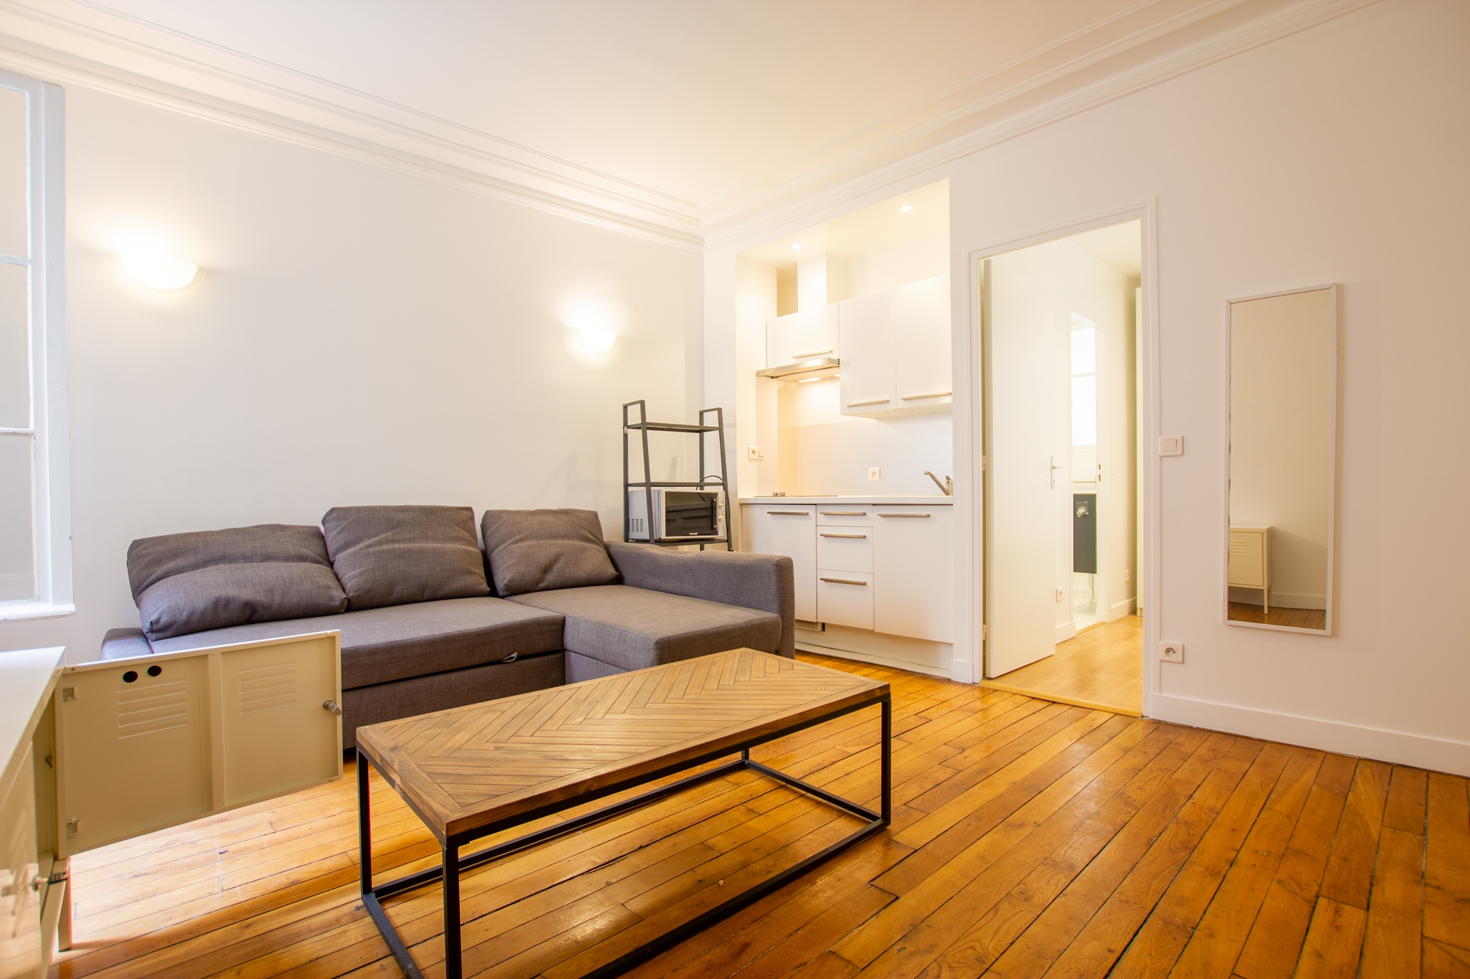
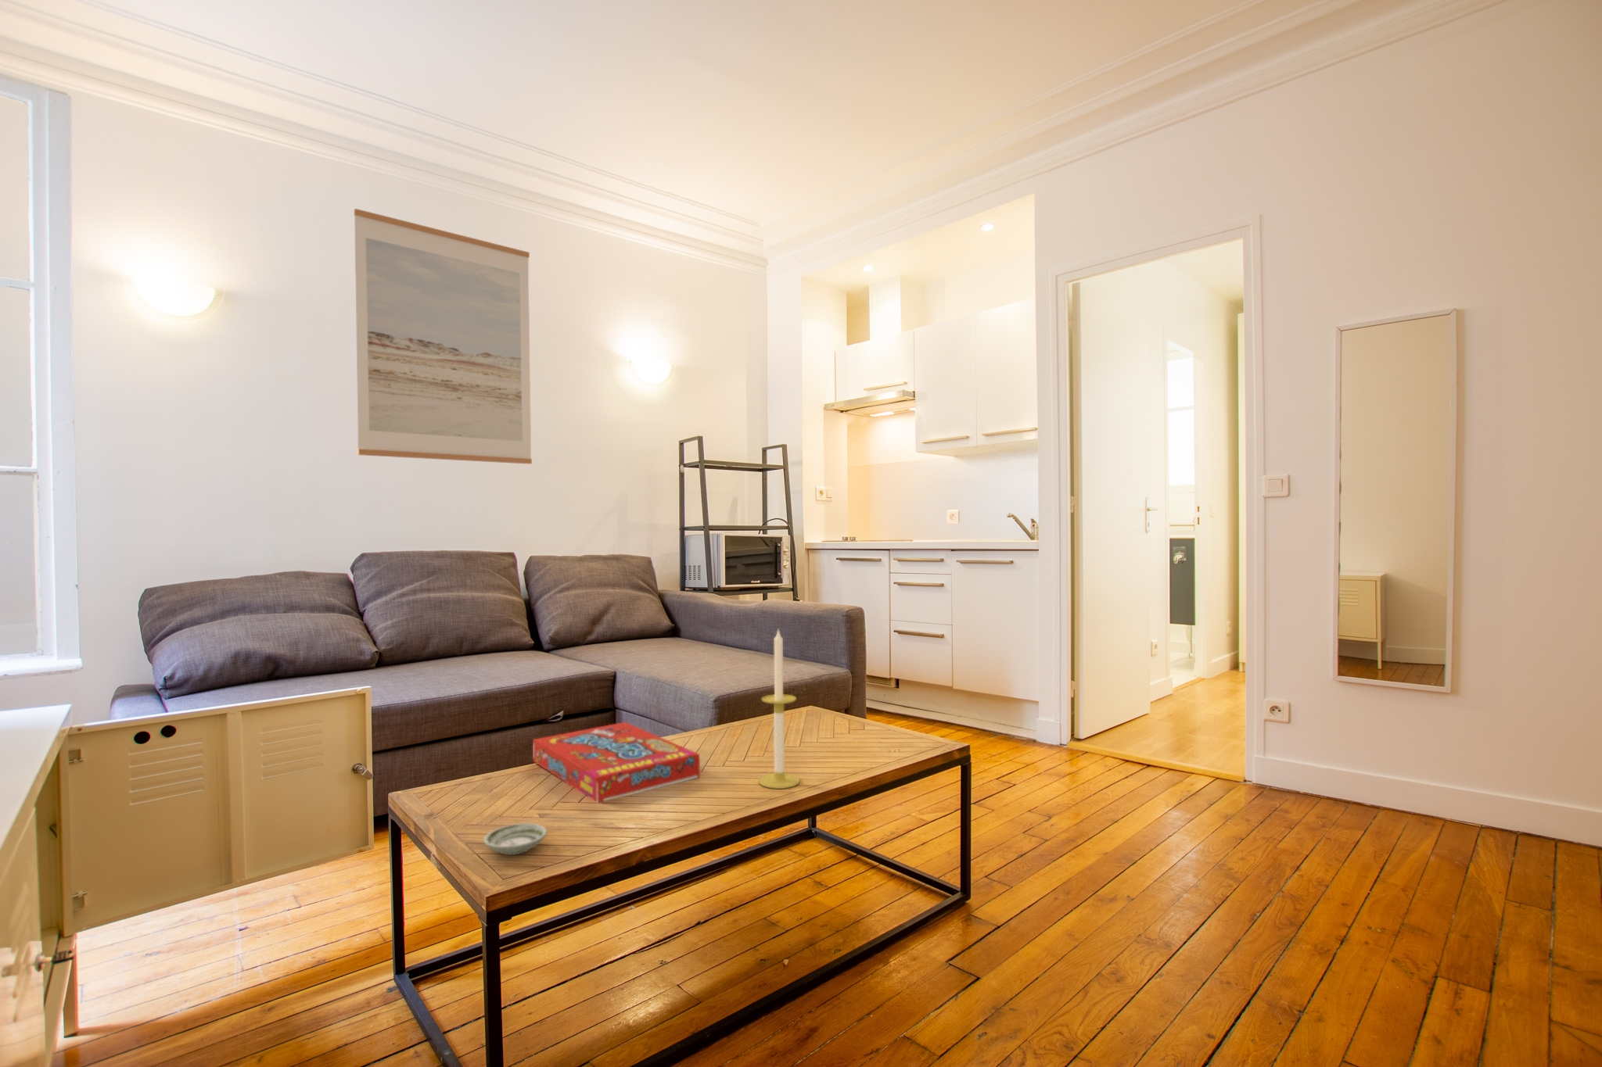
+ candle (778, 704)
+ saucer (516, 841)
+ snack box (613, 757)
+ wall art (449, 347)
